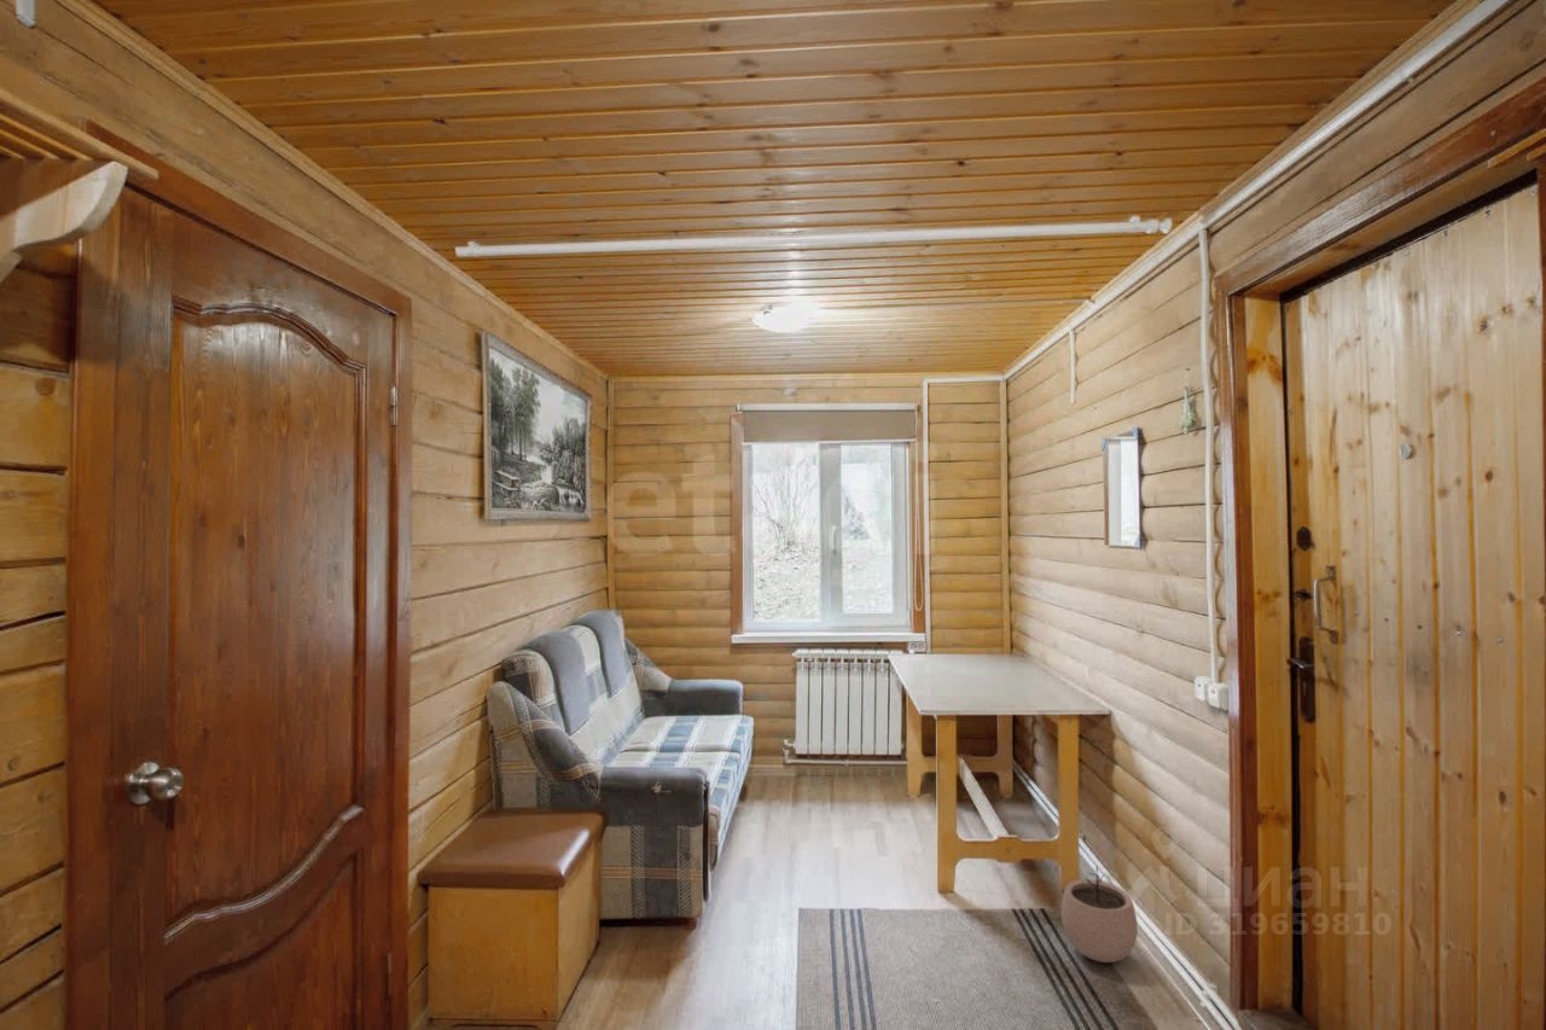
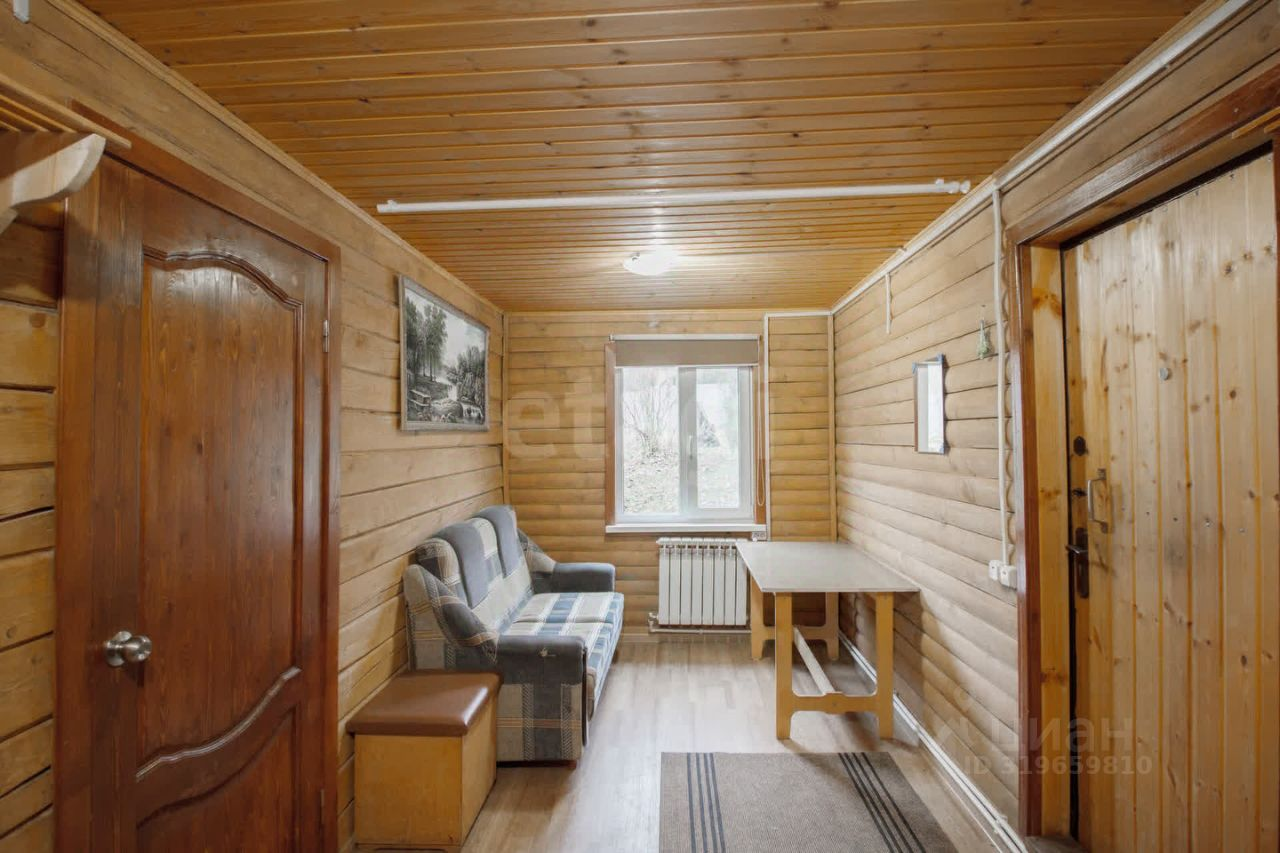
- plant pot (1098, 910)
